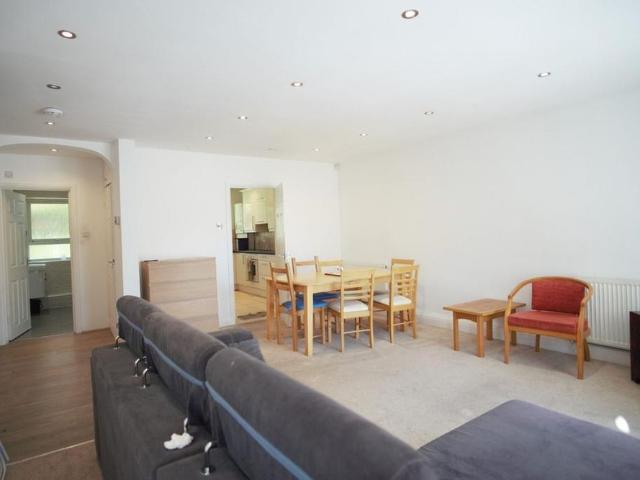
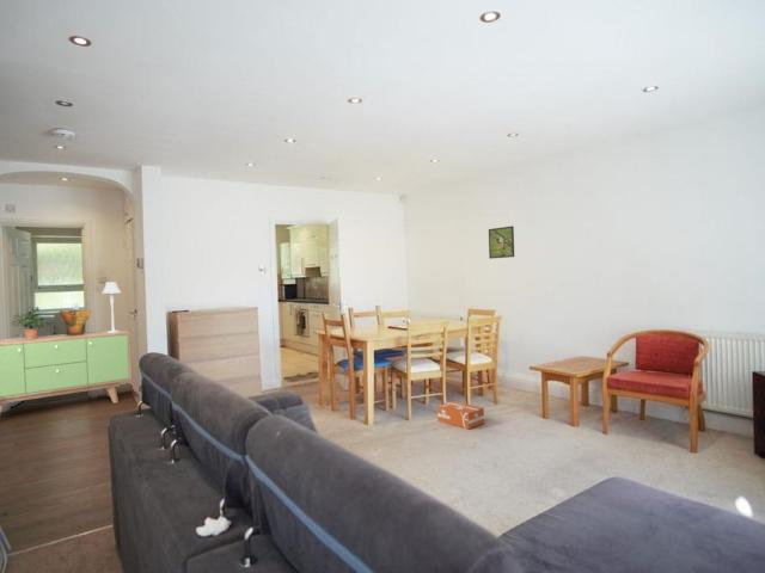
+ potted plant (27, 322)
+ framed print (501, 242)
+ decorative urn (75, 319)
+ cardboard box (460, 414)
+ sideboard (55, 372)
+ table lamp (111, 307)
